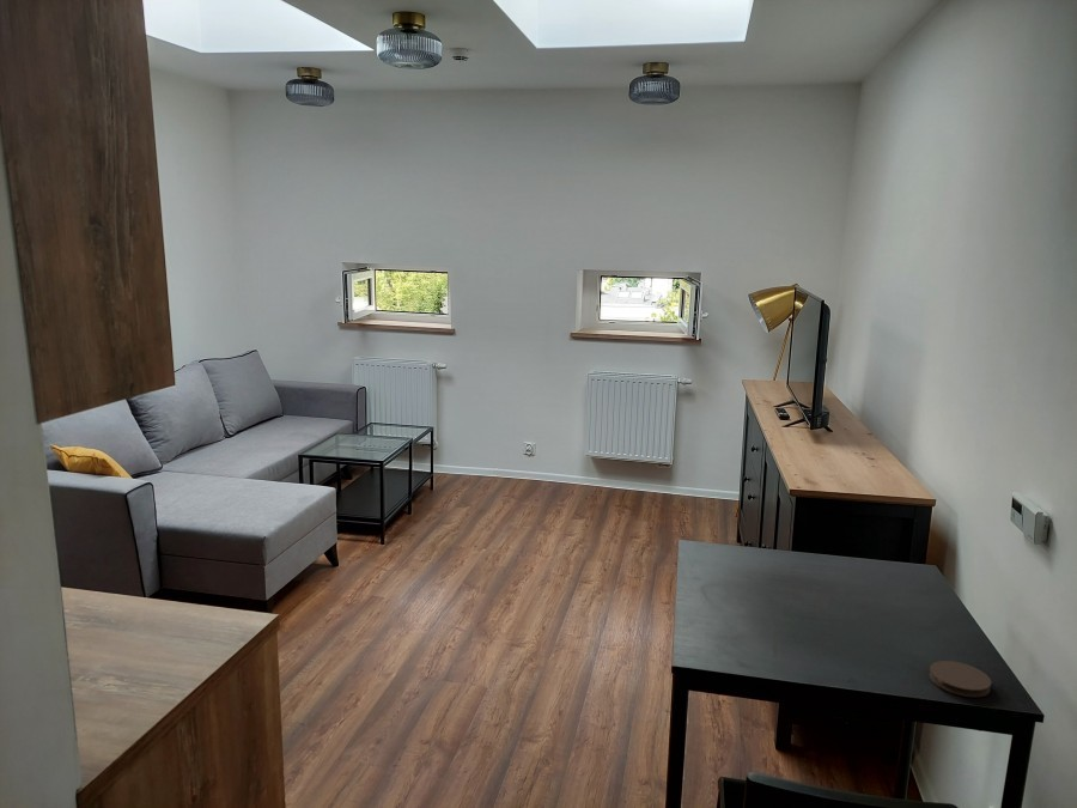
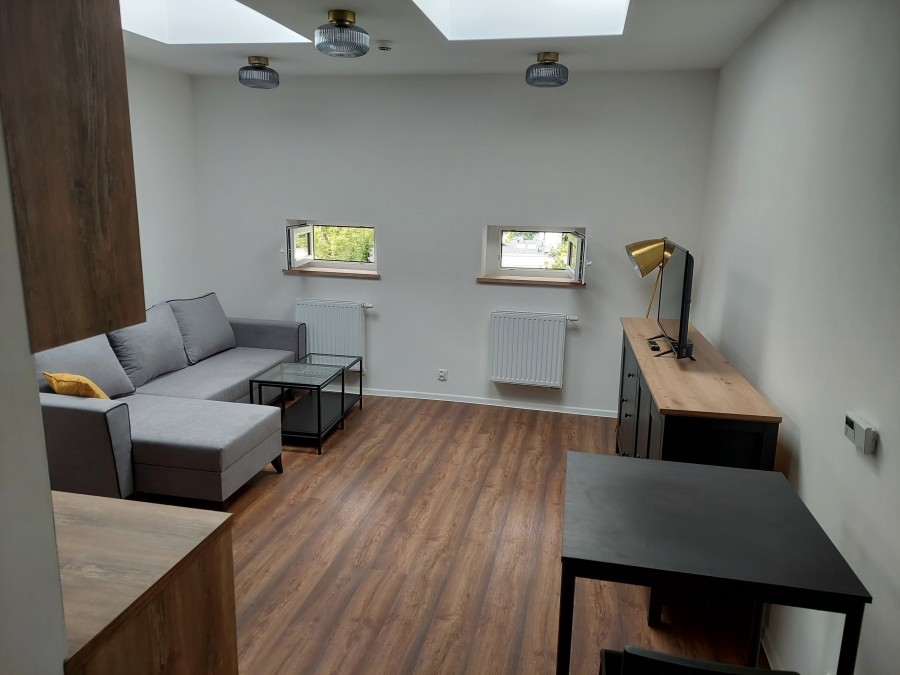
- coaster (960, 678)
